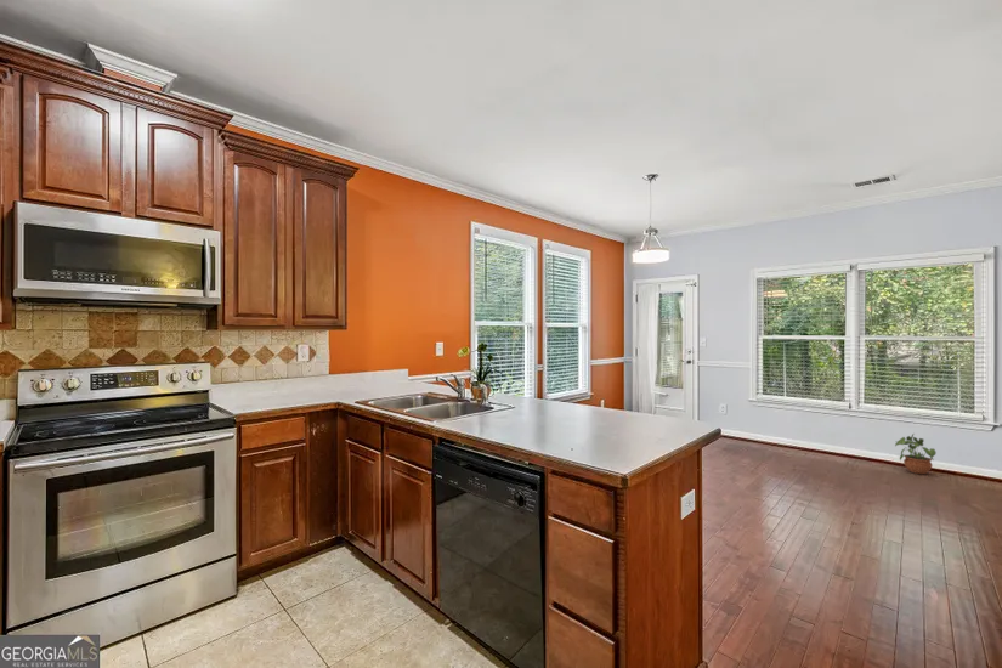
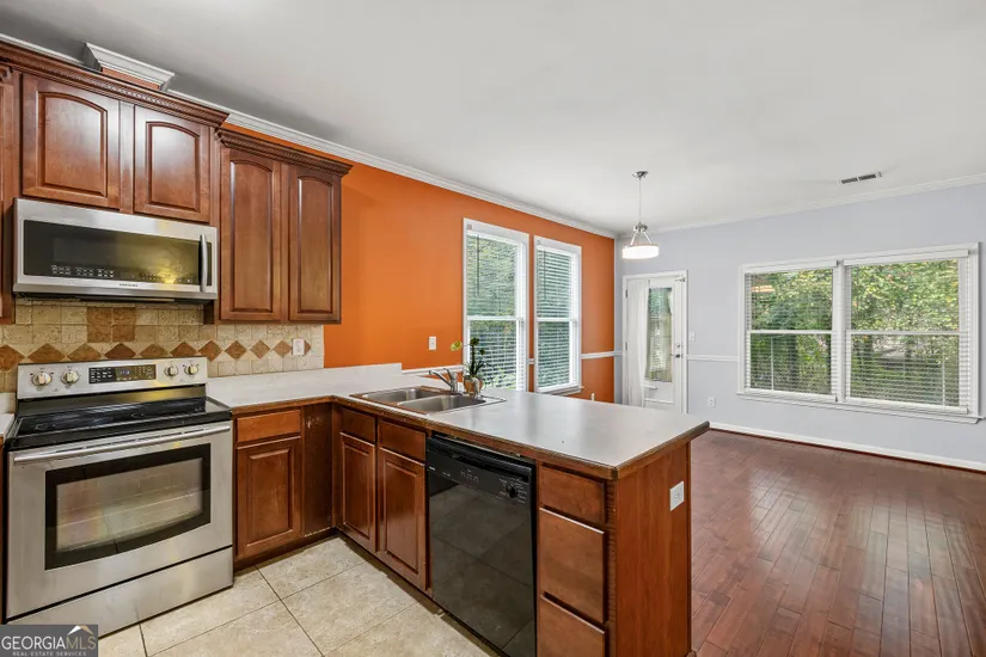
- potted plant (915, 452)
